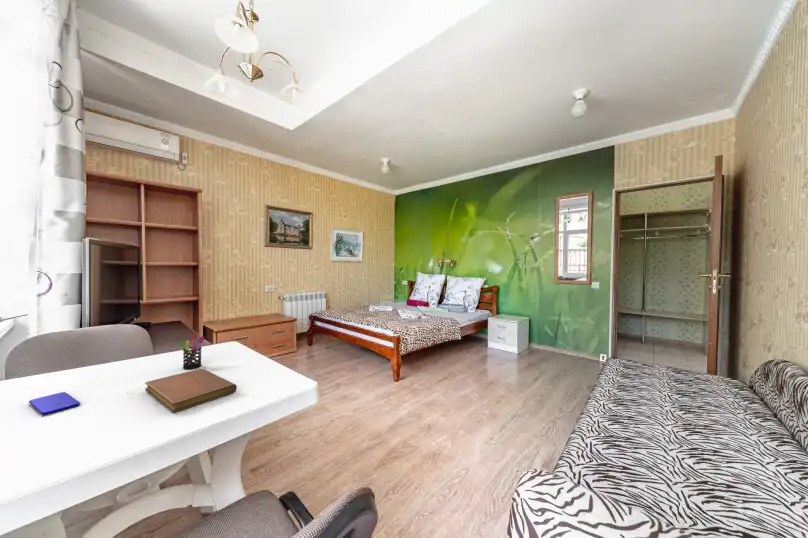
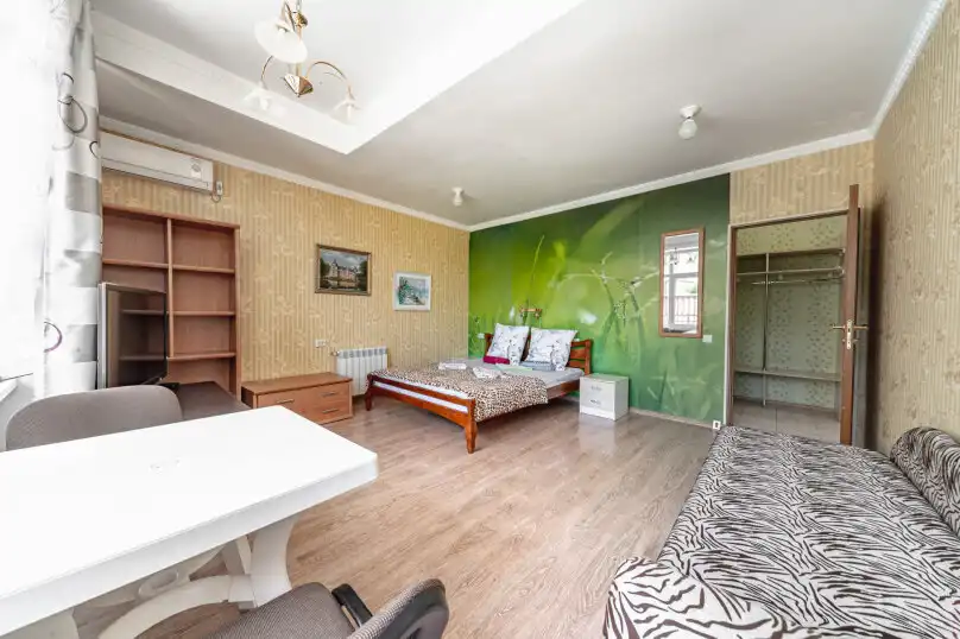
- notebook (190, 386)
- smartphone (54, 402)
- pen holder (190, 350)
